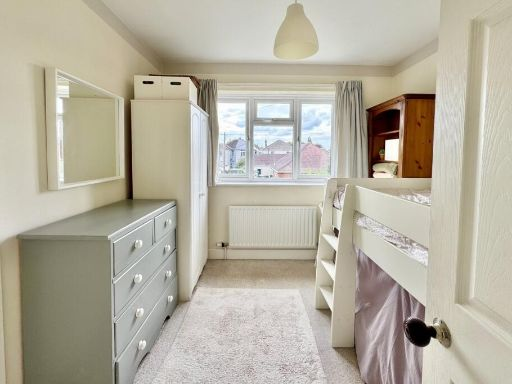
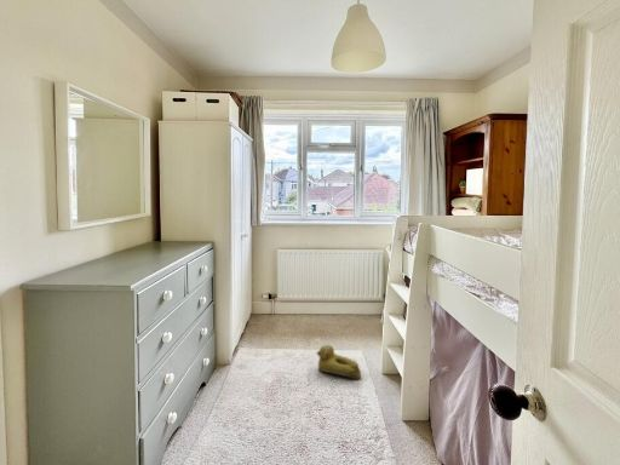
+ rubber duck (338, 358)
